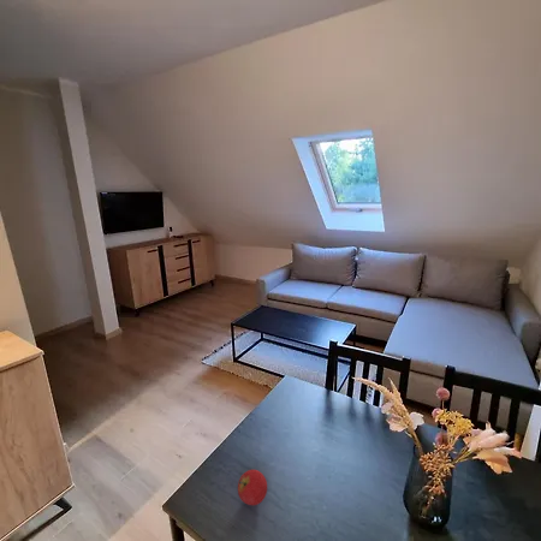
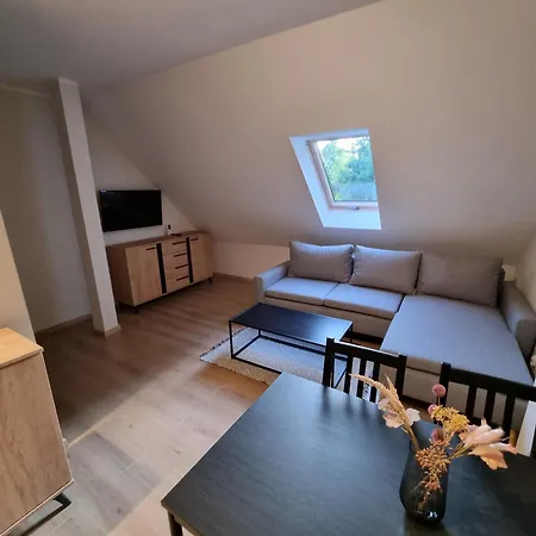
- fruit (251, 487)
